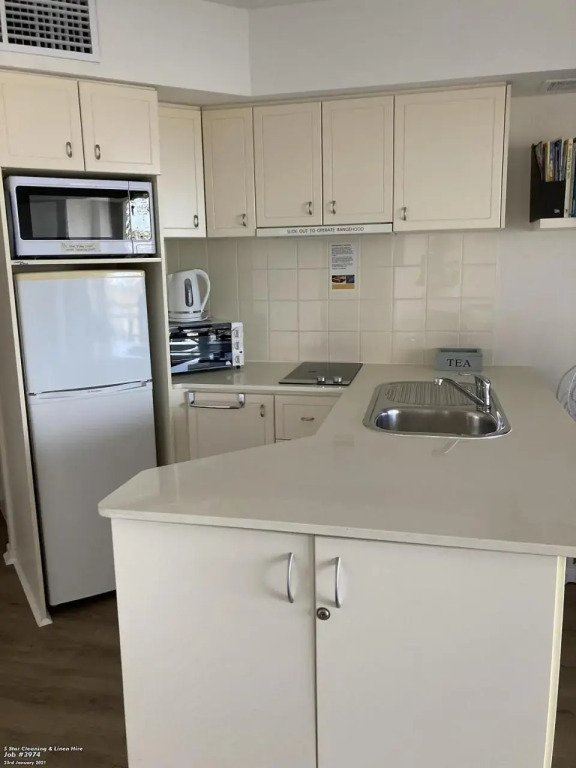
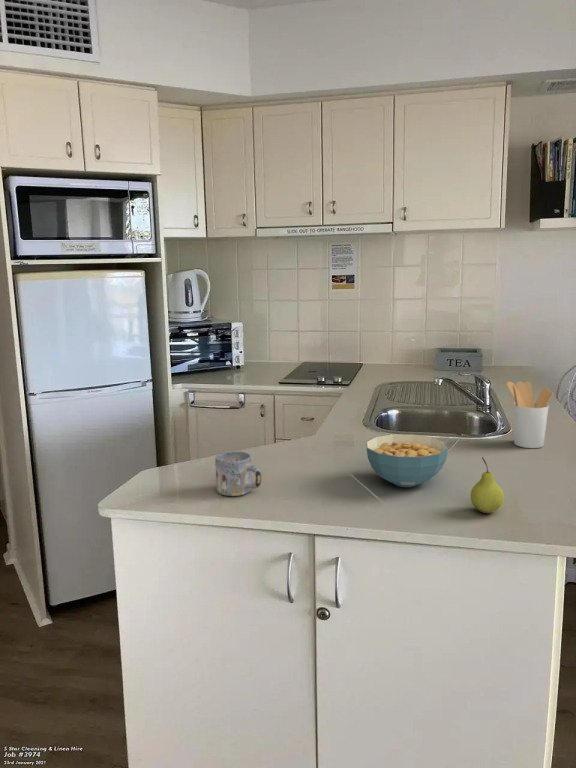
+ fruit (487, 485)
+ mug (239, 474)
+ cereal bowl (405, 464)
+ utensil holder (526, 412)
